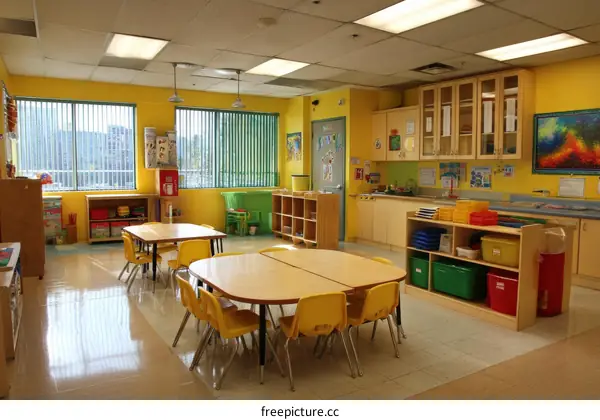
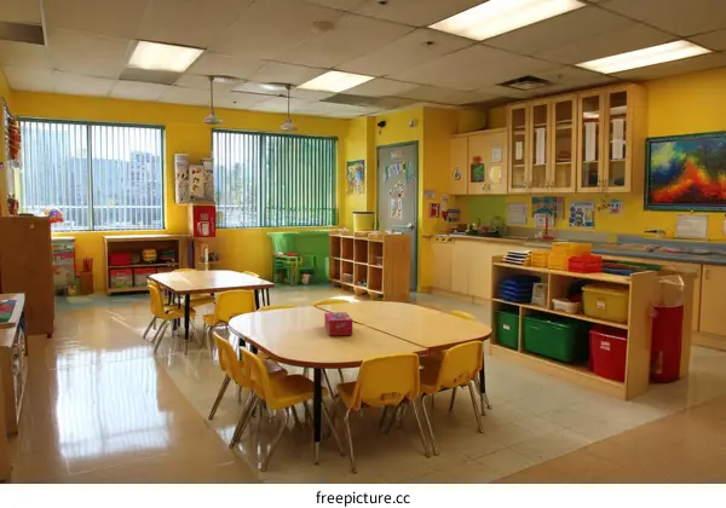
+ tissue box (338, 323)
